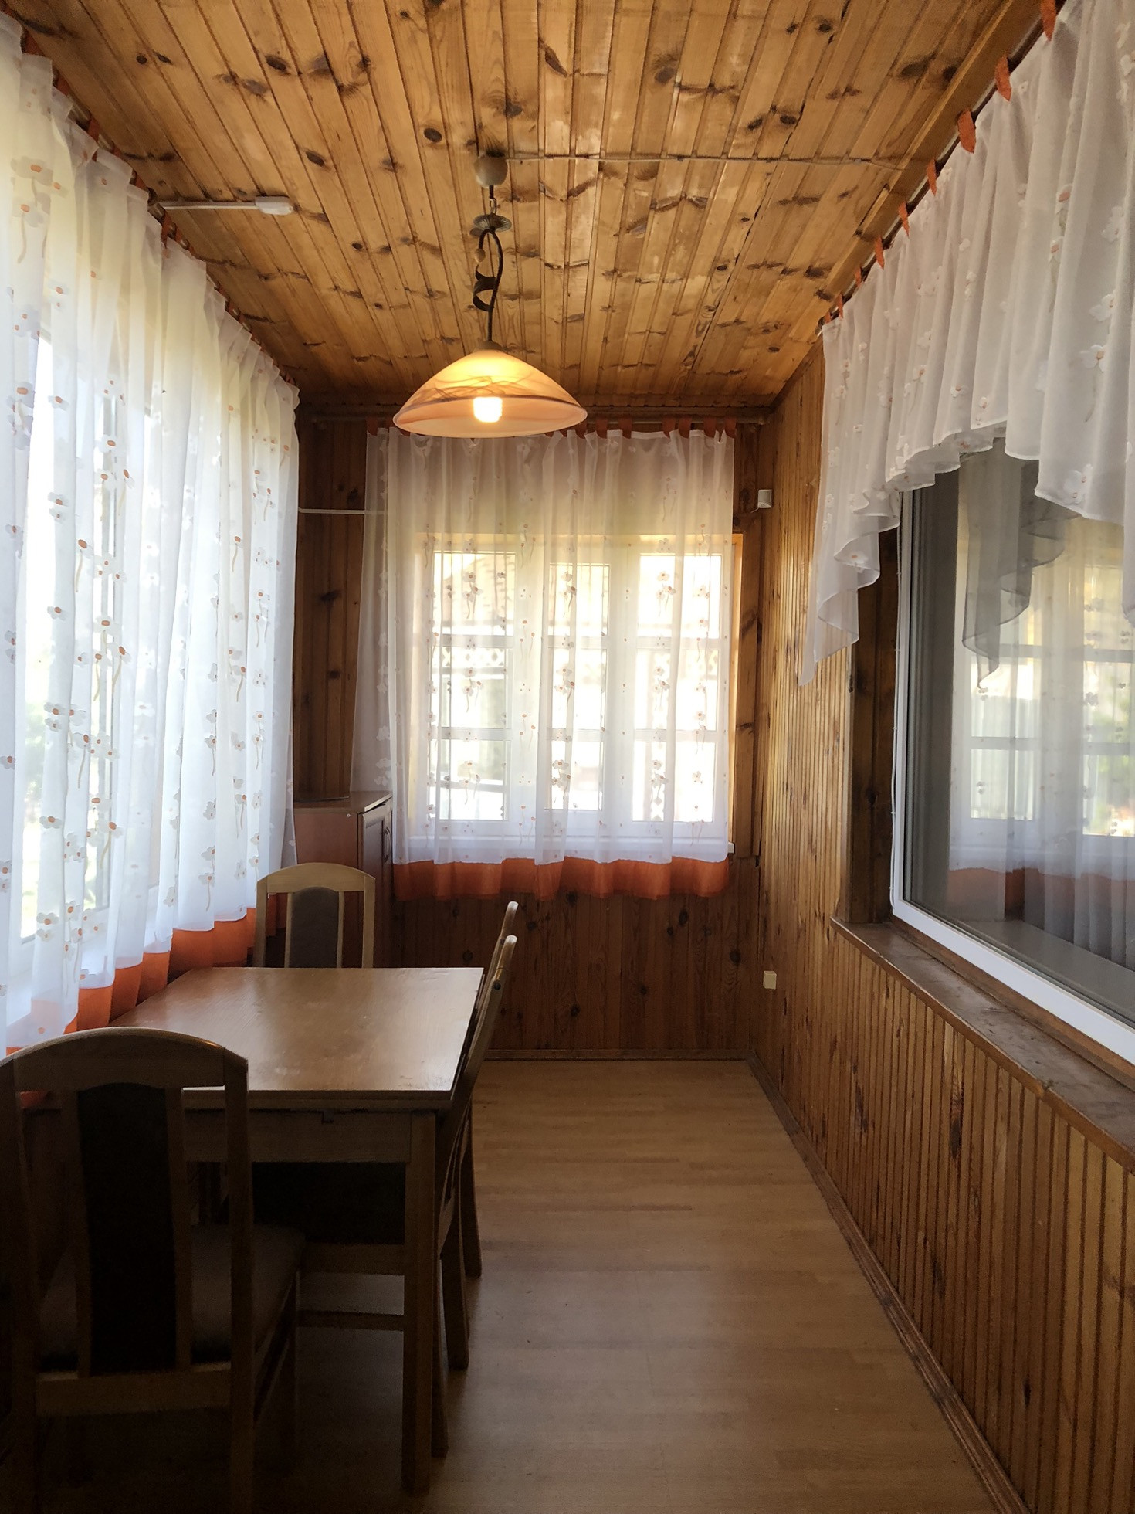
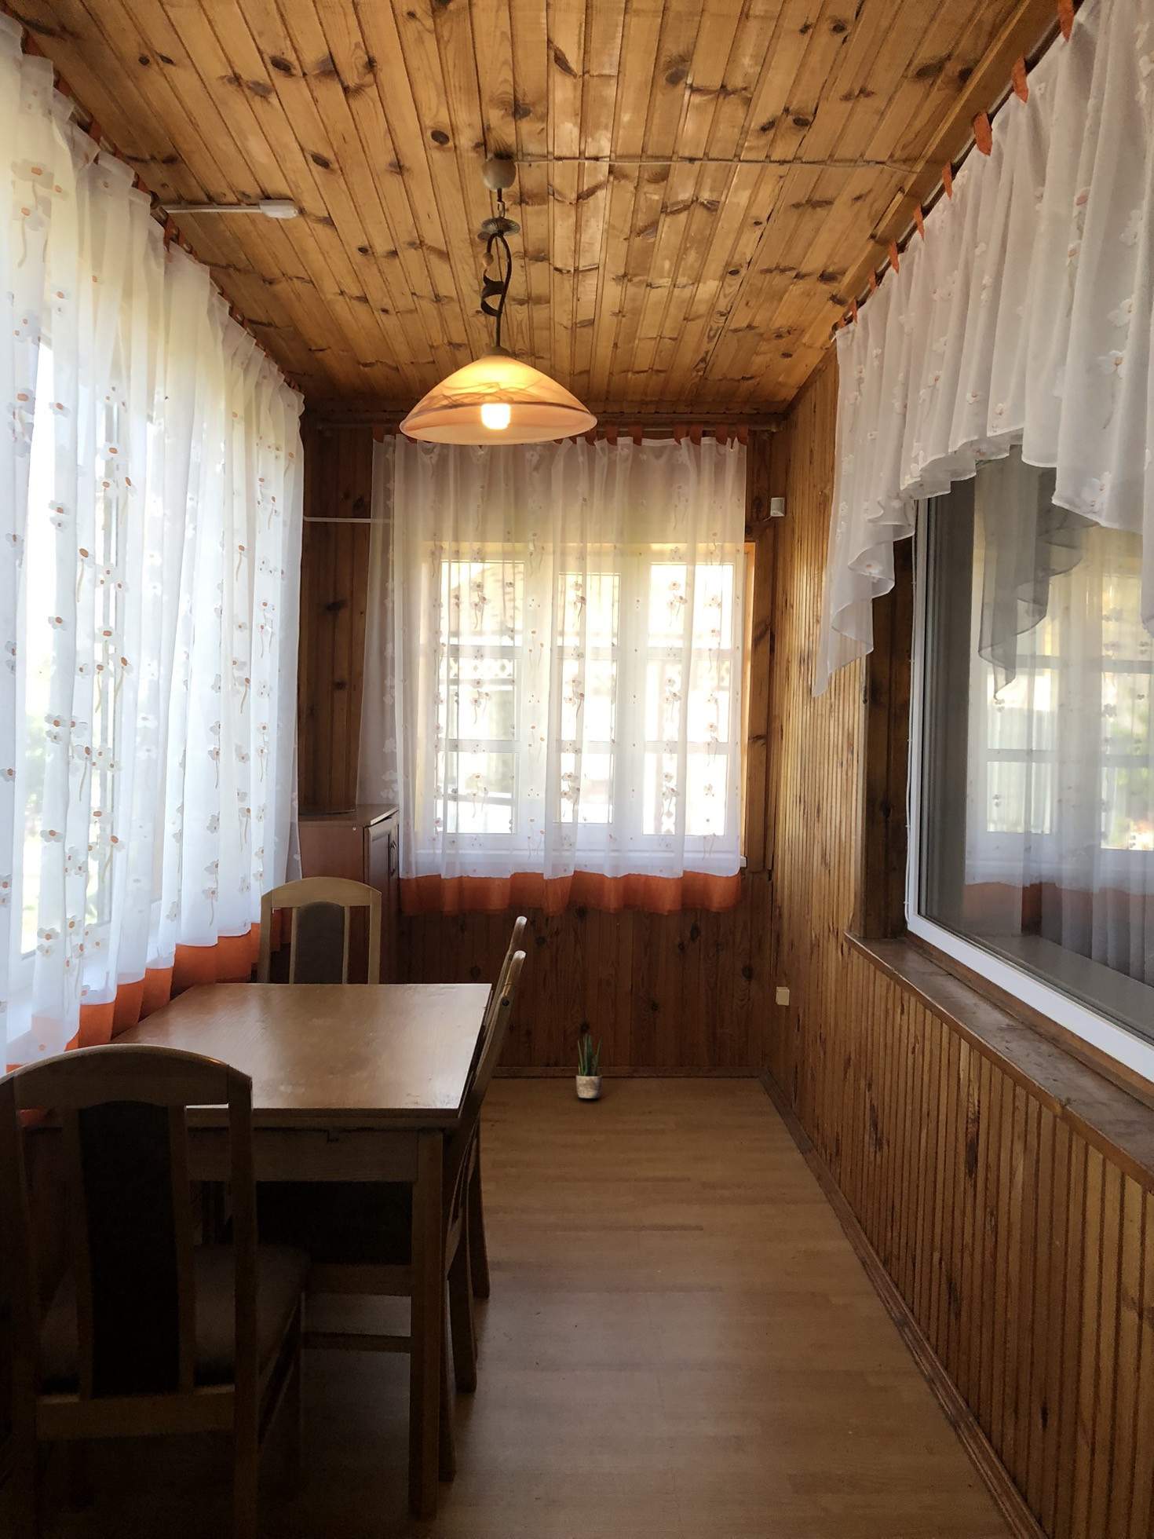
+ potted plant (589, 1064)
